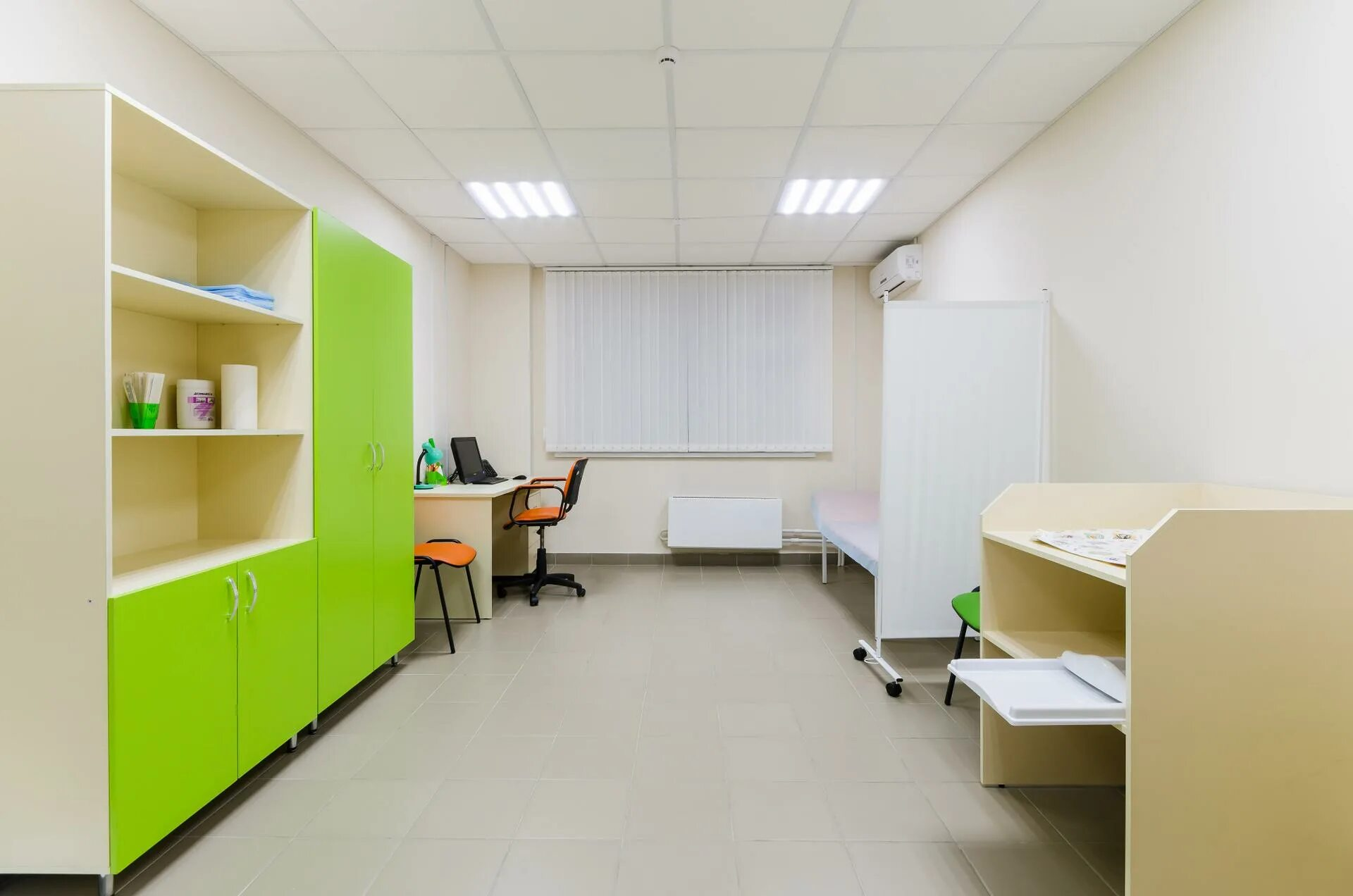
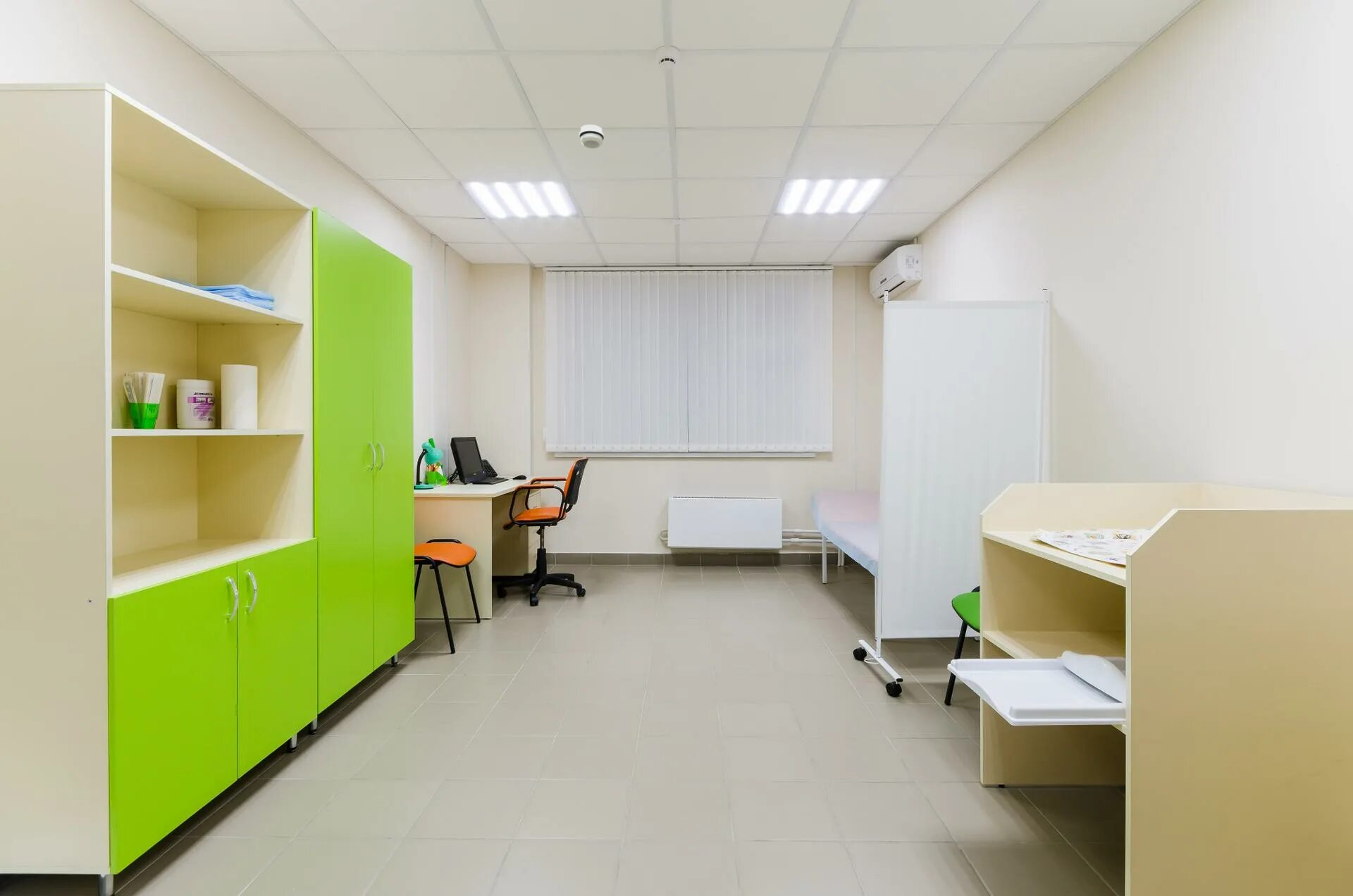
+ smoke detector (591, 137)
